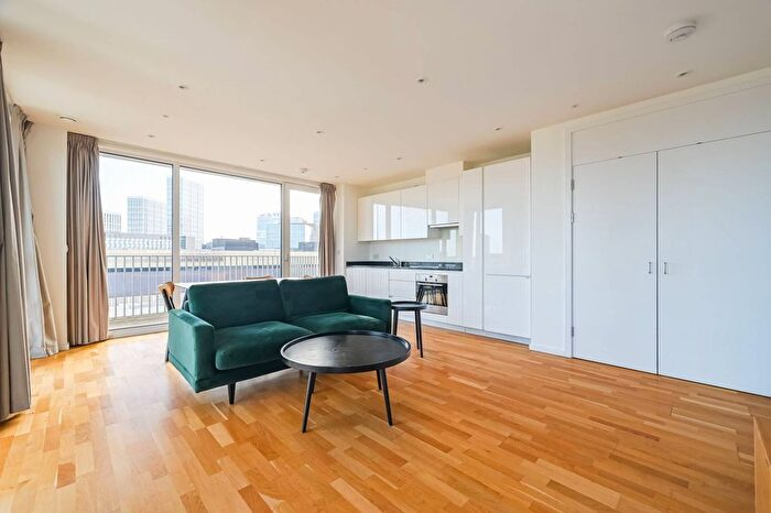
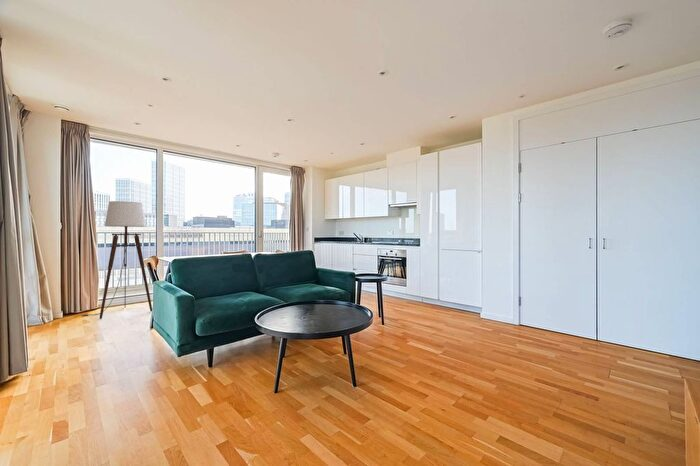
+ floor lamp (114, 255)
